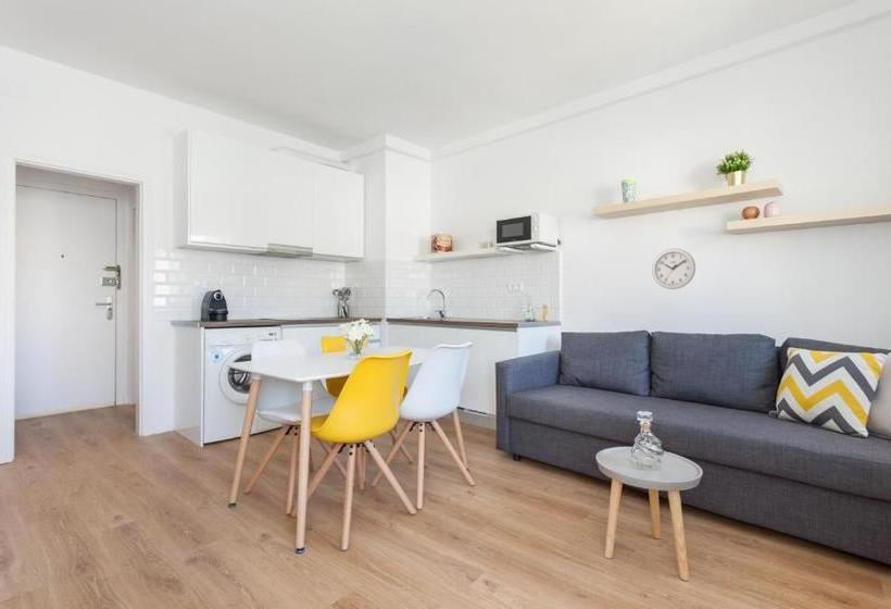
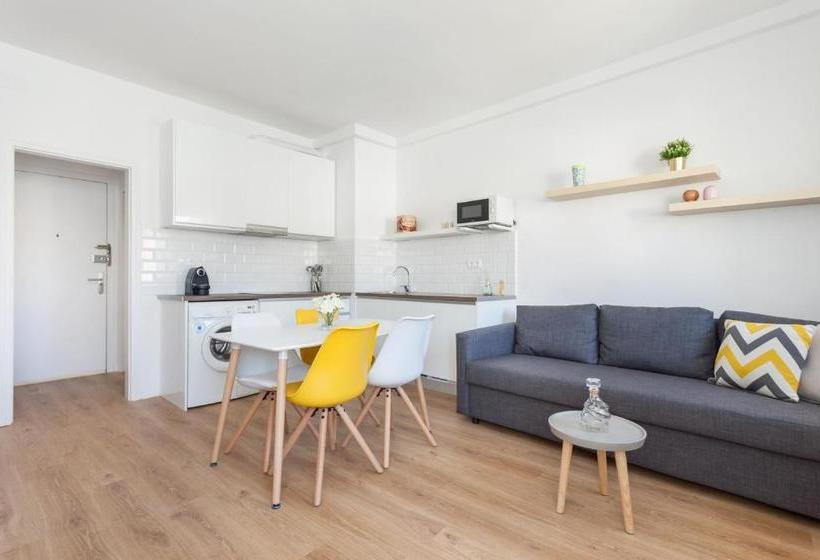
- wall clock (673, 269)
